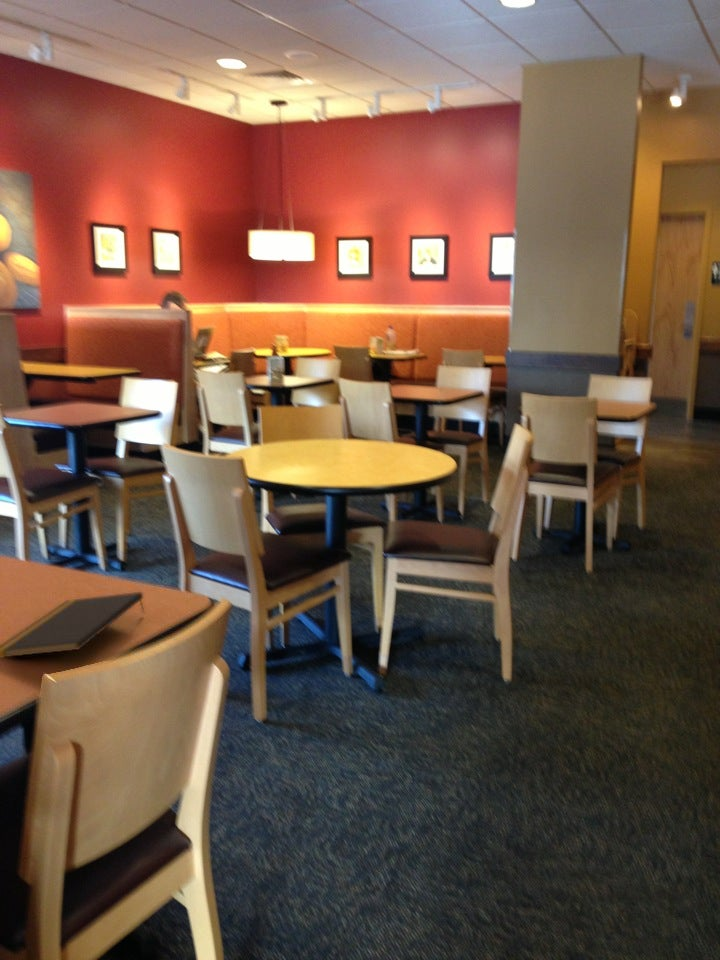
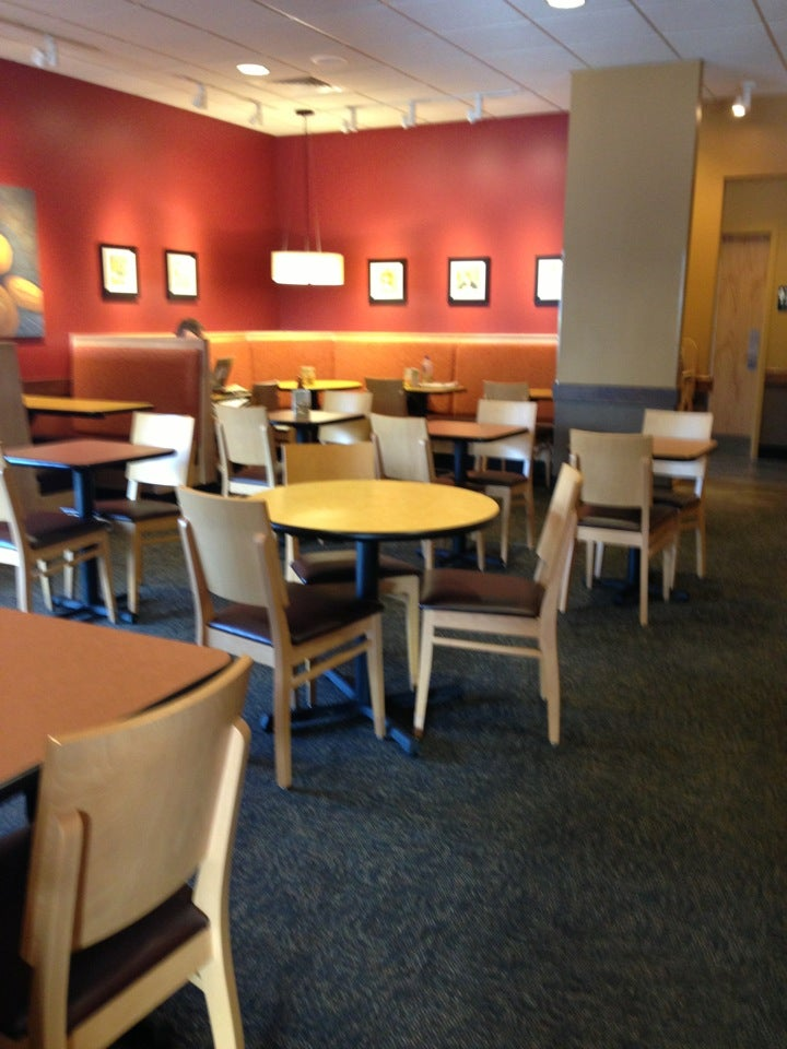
- notepad (72, 623)
